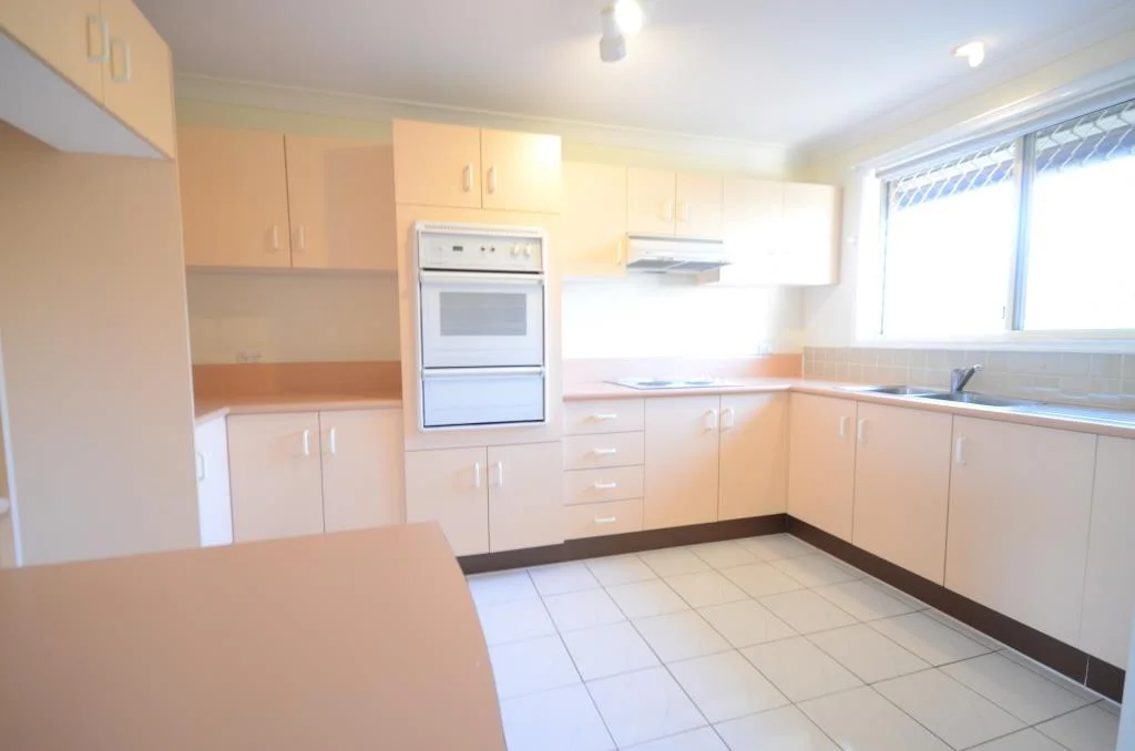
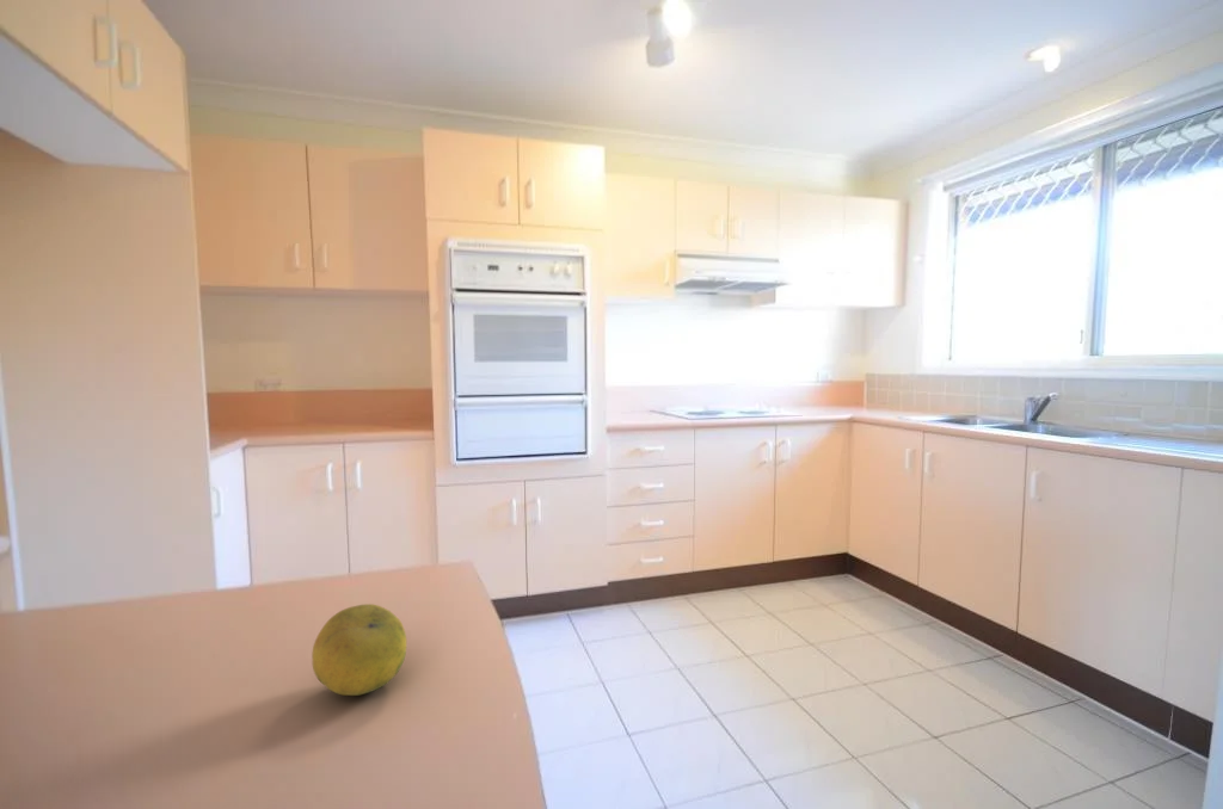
+ fruit (361, 649)
